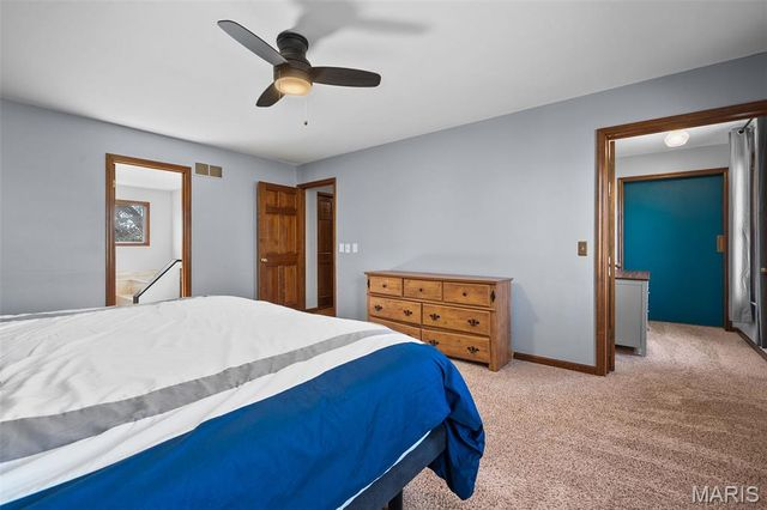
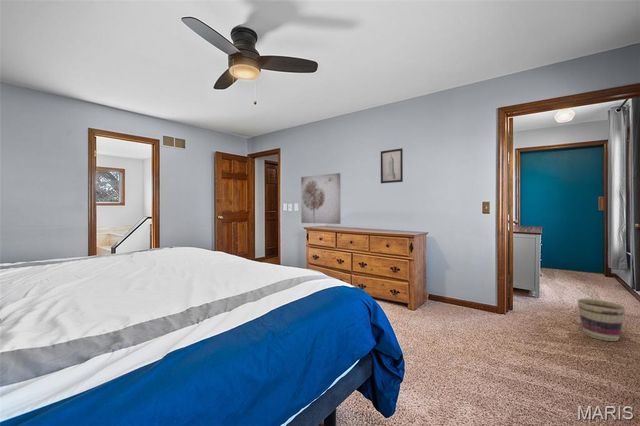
+ wall art (319, 199)
+ wall art (391, 166)
+ basket (600, 319)
